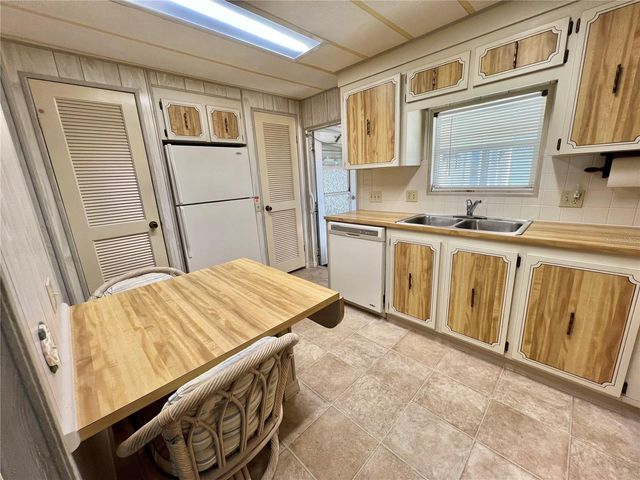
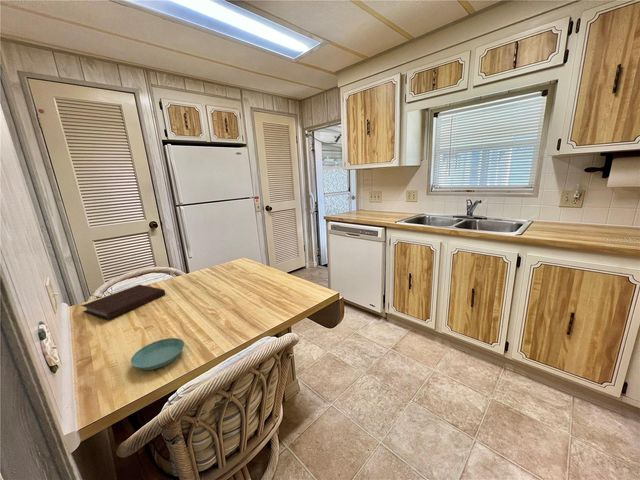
+ saucer (159, 354)
+ notebook (125, 300)
